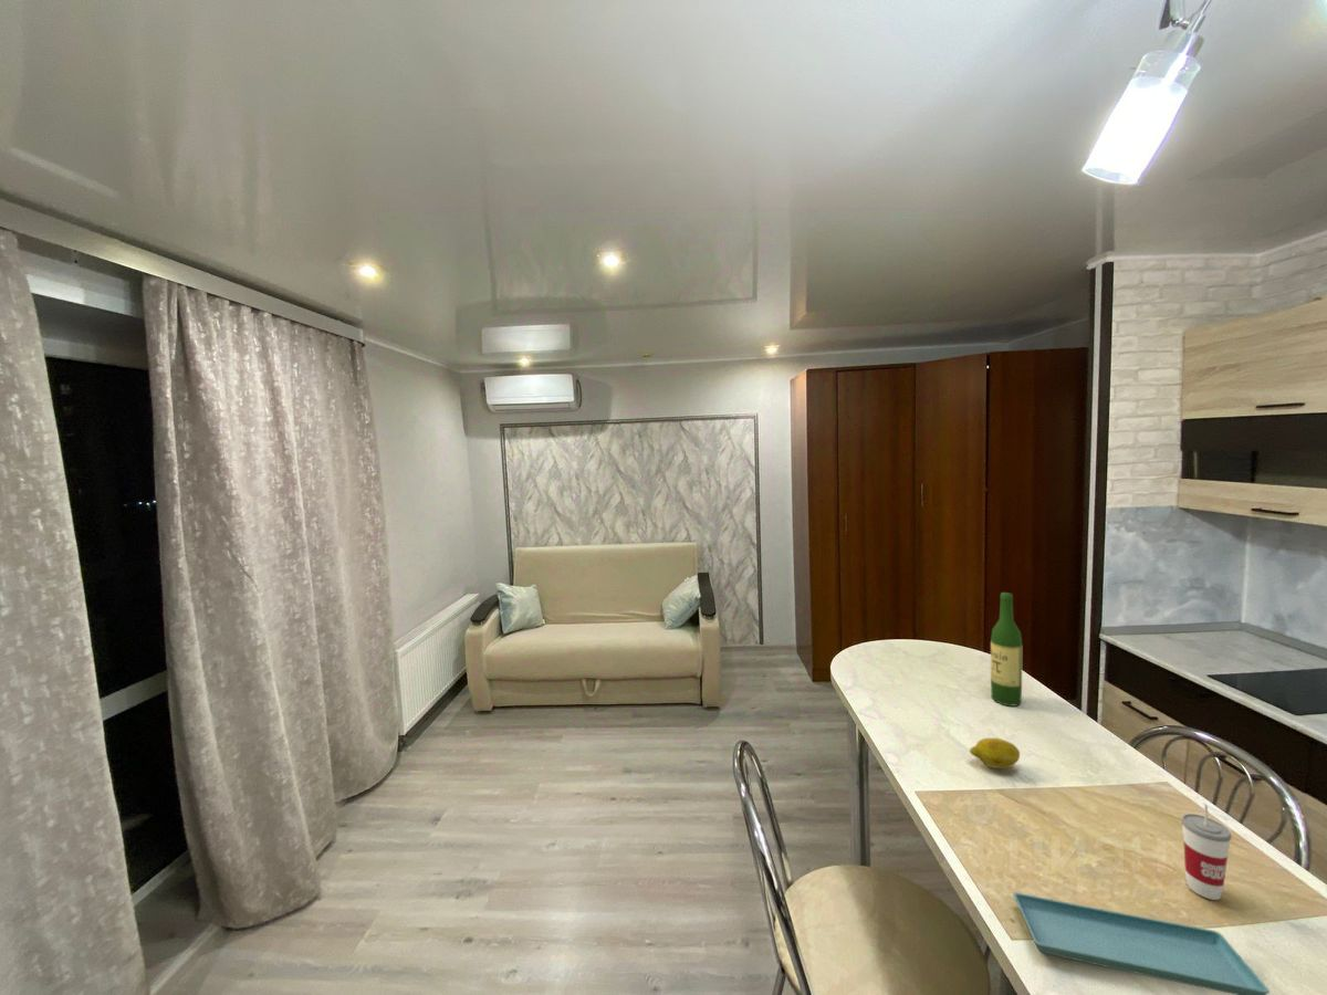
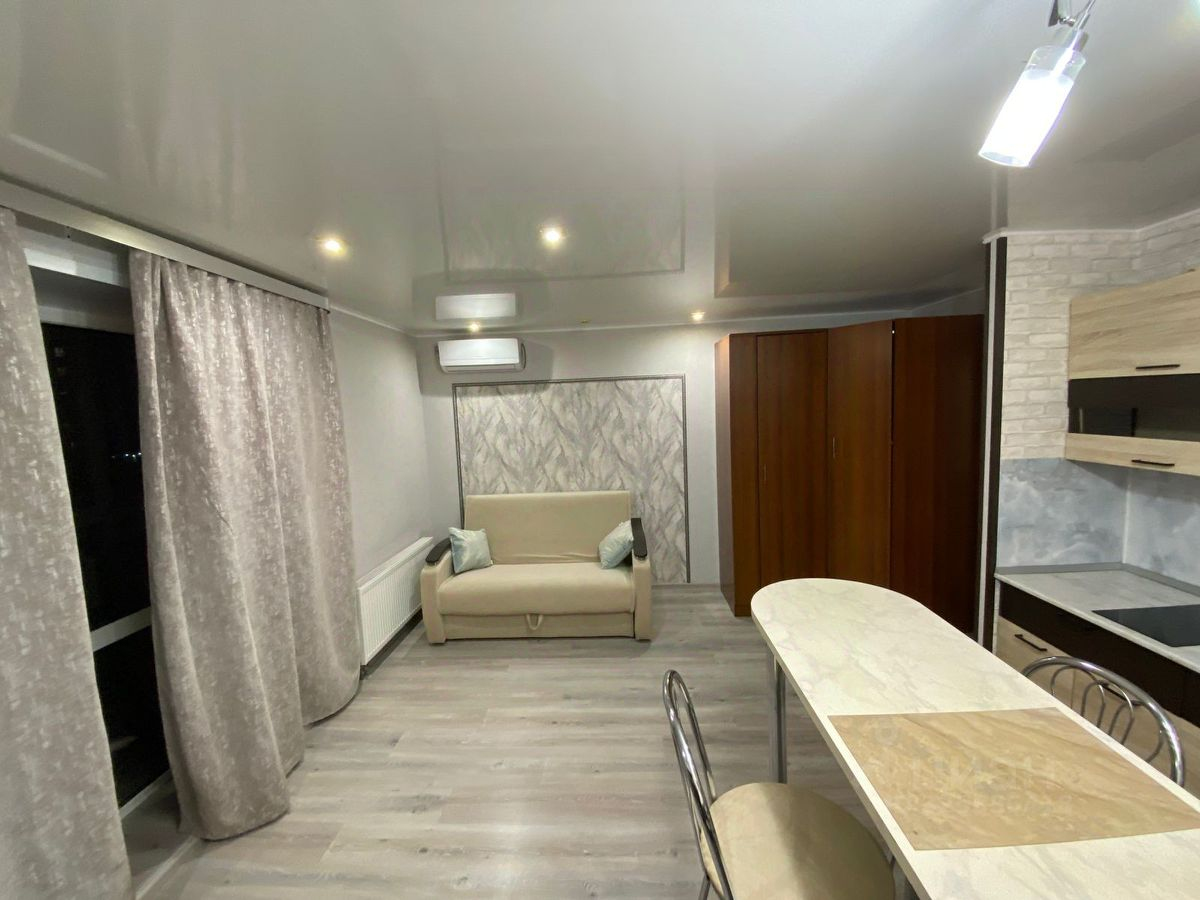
- fruit (994, 753)
- saucer (1127, 943)
- cup (1204, 846)
- wine bottle (1005, 647)
